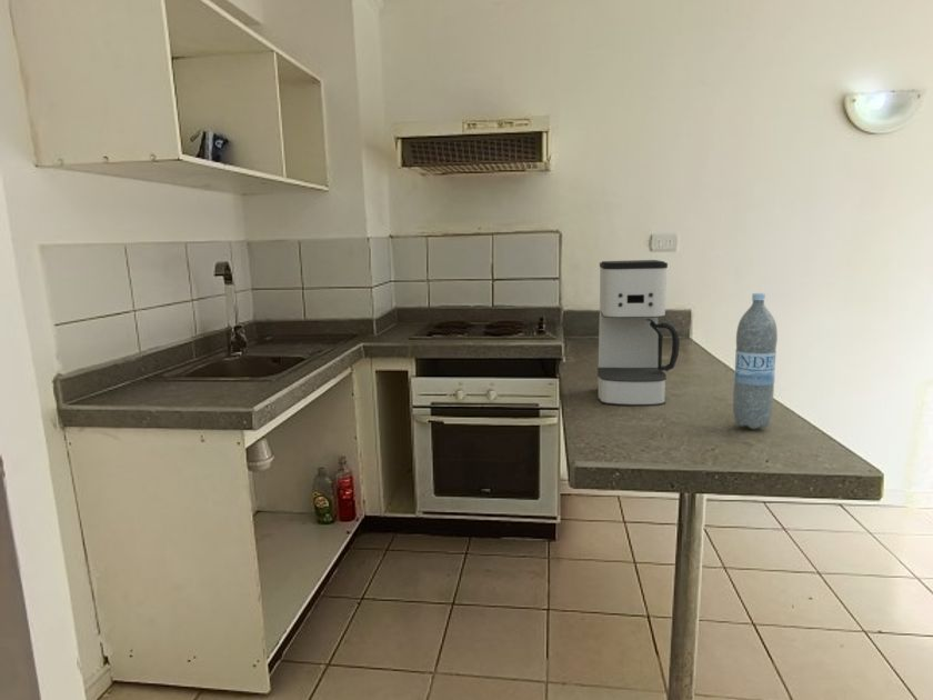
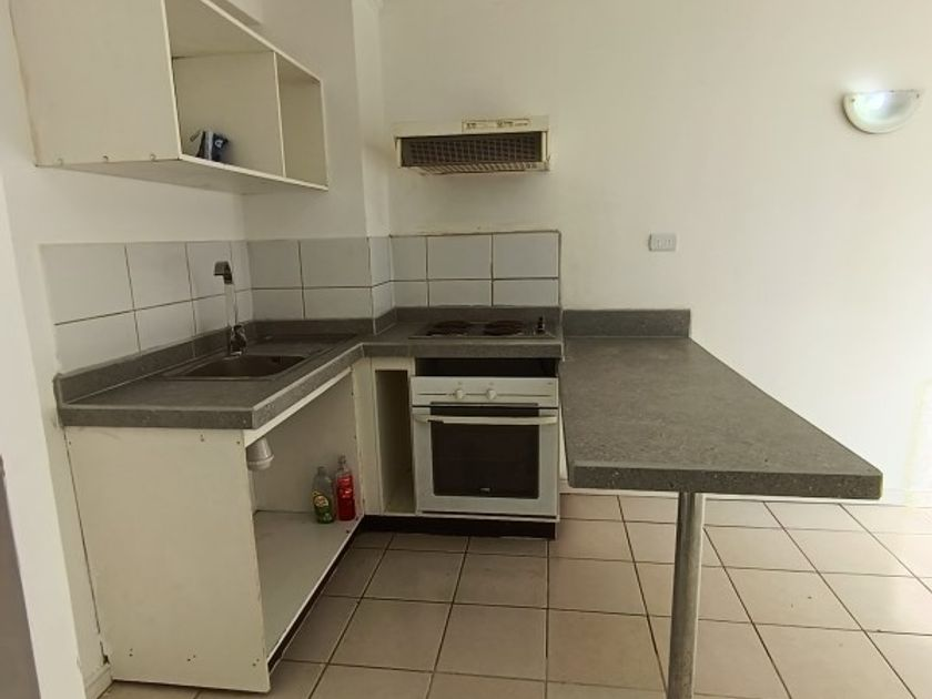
- water bottle (754, 361)
- coffee maker (636, 330)
